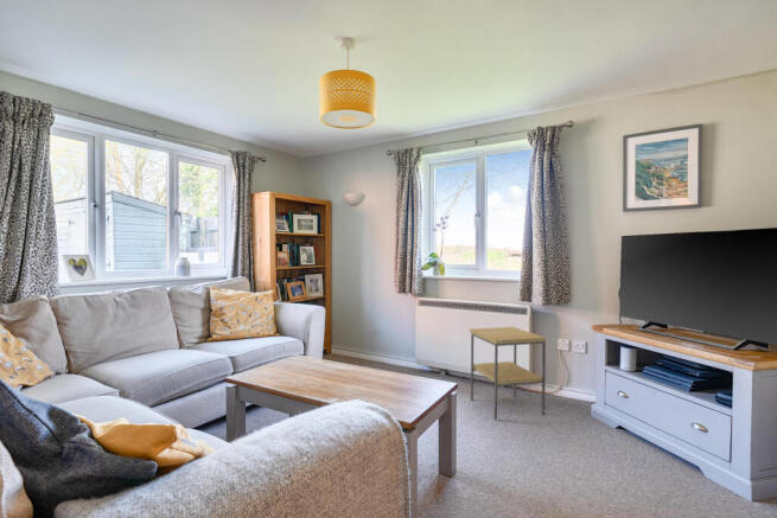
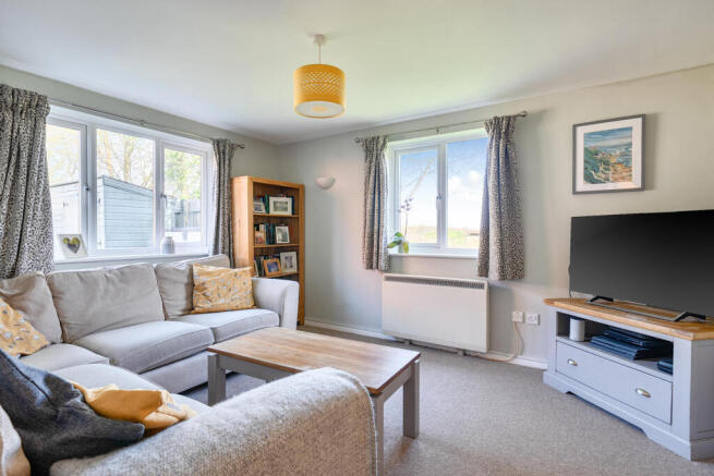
- side table (504, 369)
